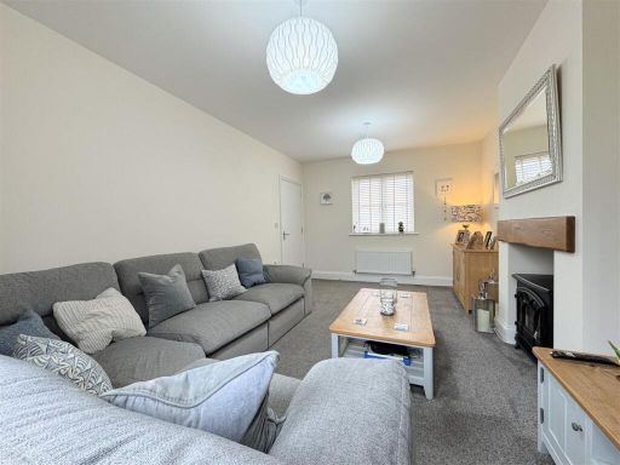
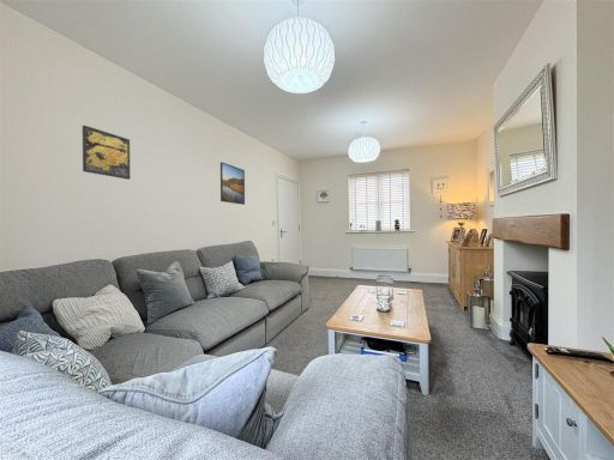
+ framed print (233, 184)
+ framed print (108, 153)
